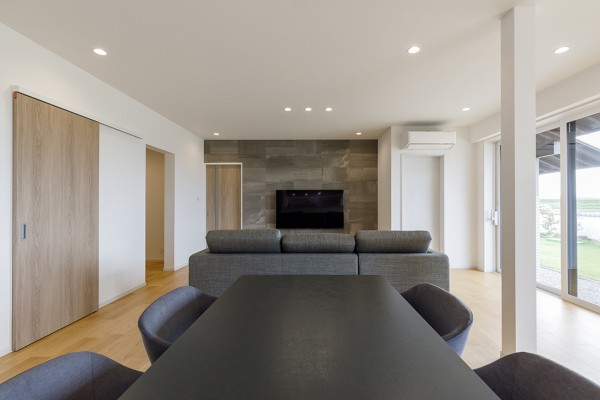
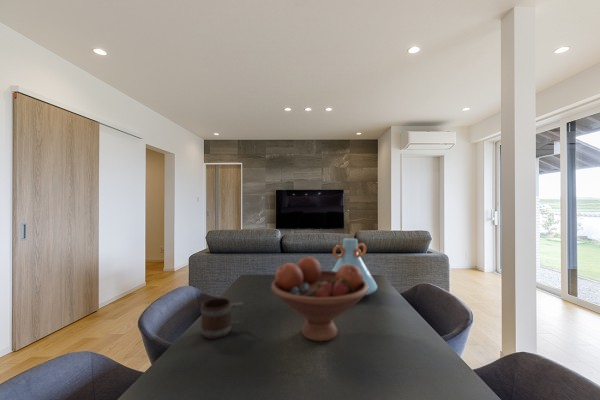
+ mug (222, 316)
+ fruit bowl (319, 298)
+ vase (350, 264)
